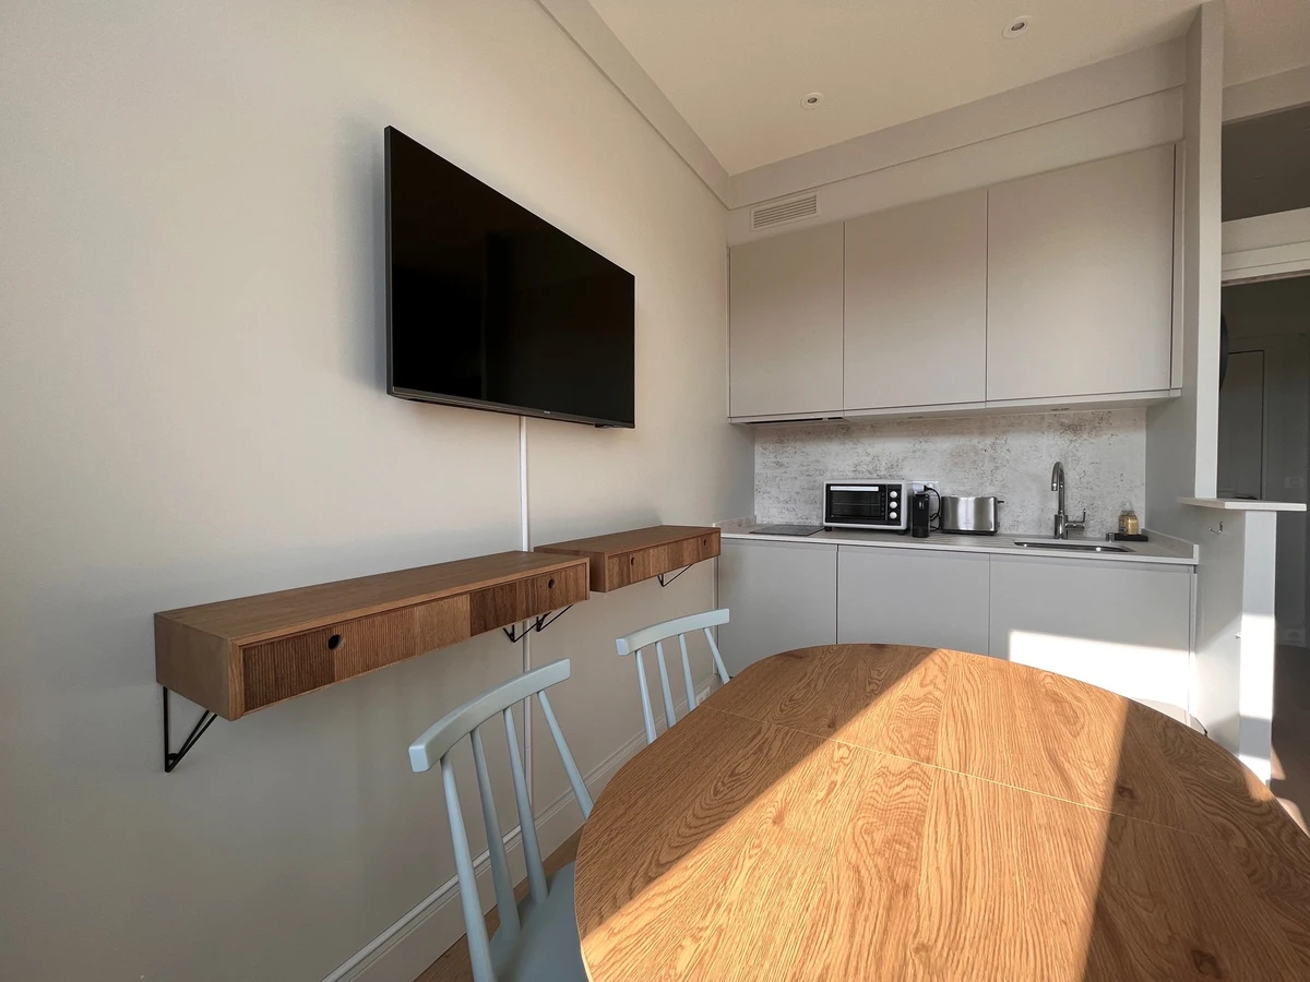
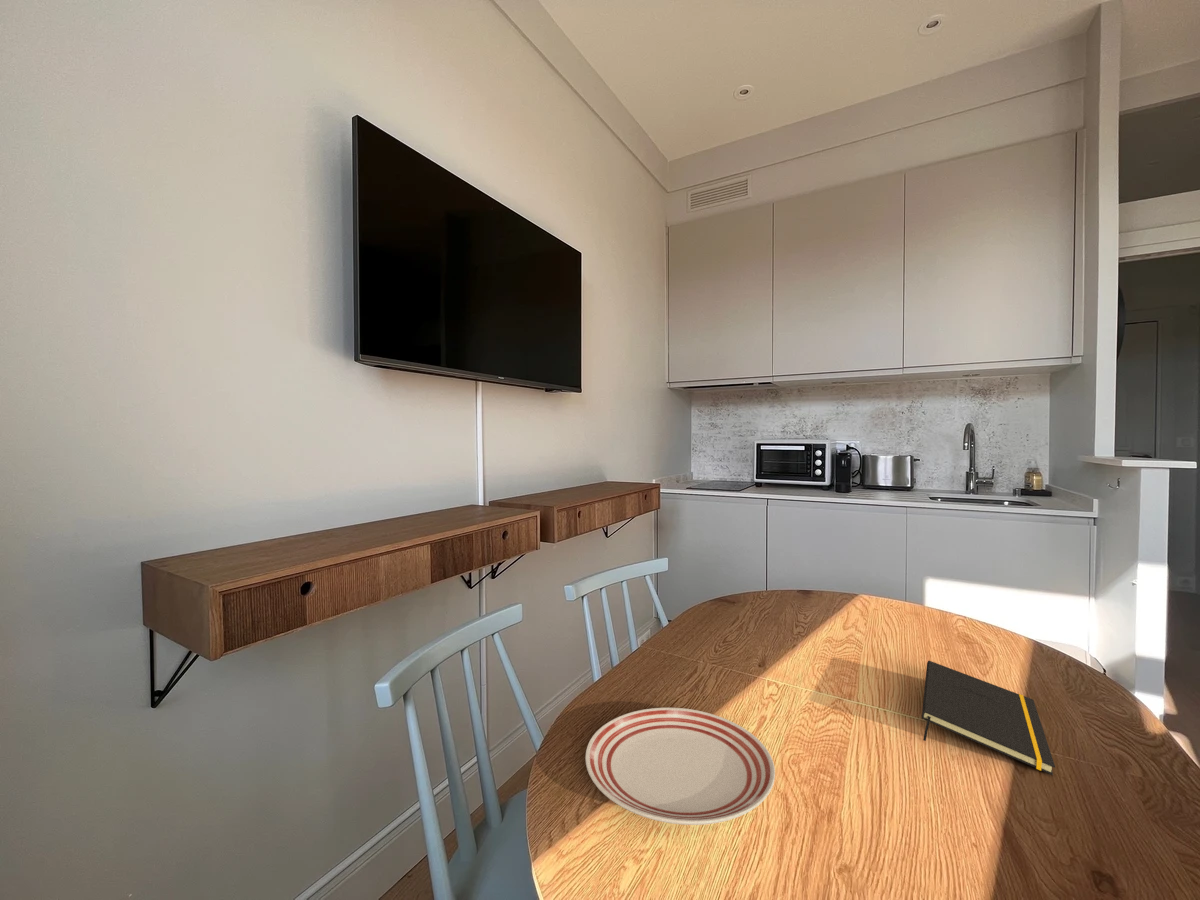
+ notepad (980, 708)
+ dinner plate (677, 762)
